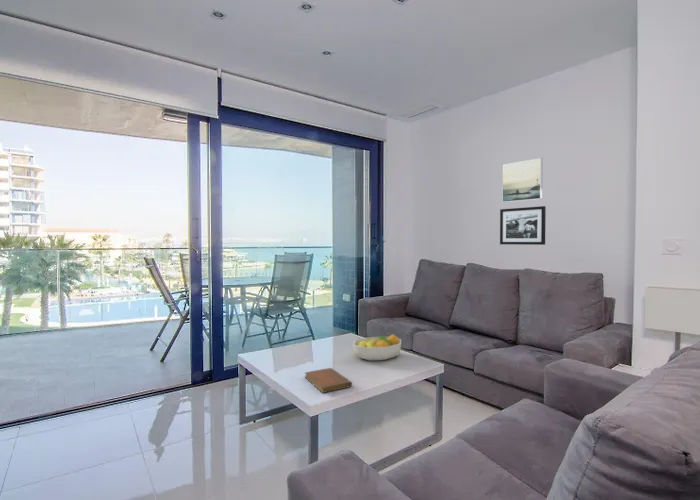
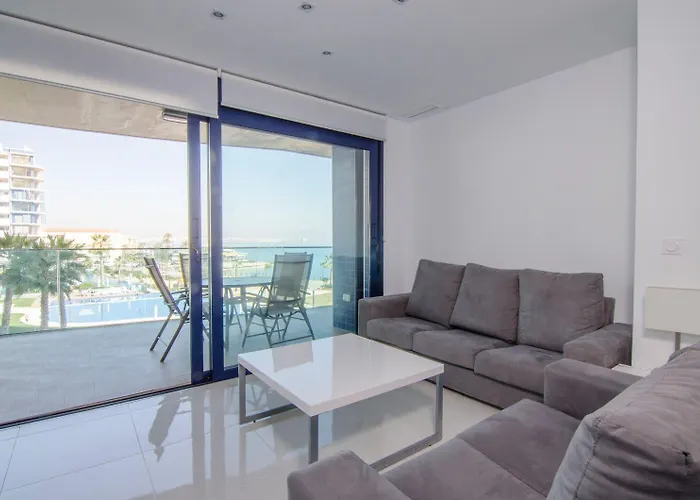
- picture frame (521, 226)
- fruit bowl (377, 345)
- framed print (521, 181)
- notebook (327, 379)
